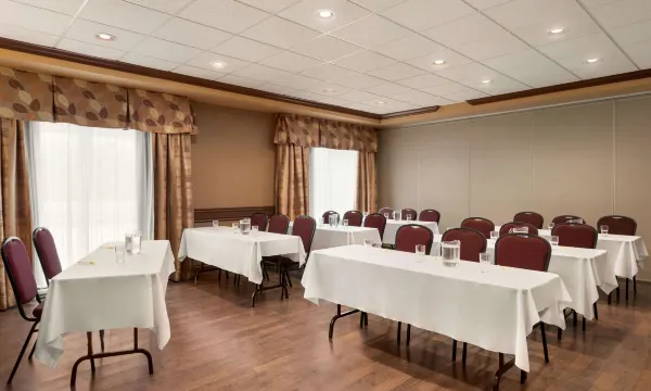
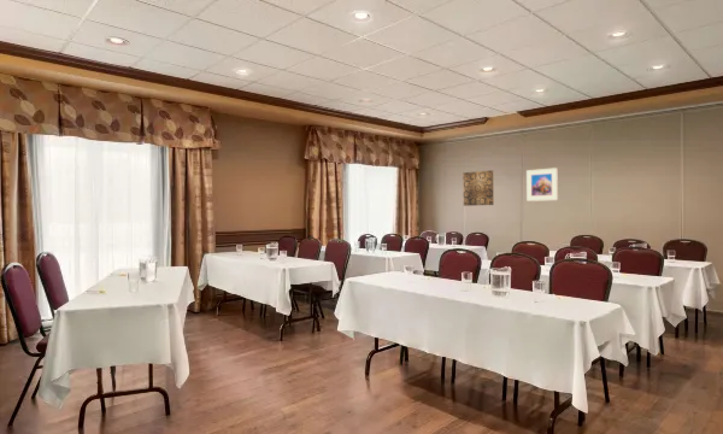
+ wall art (477, 188)
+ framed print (541, 184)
